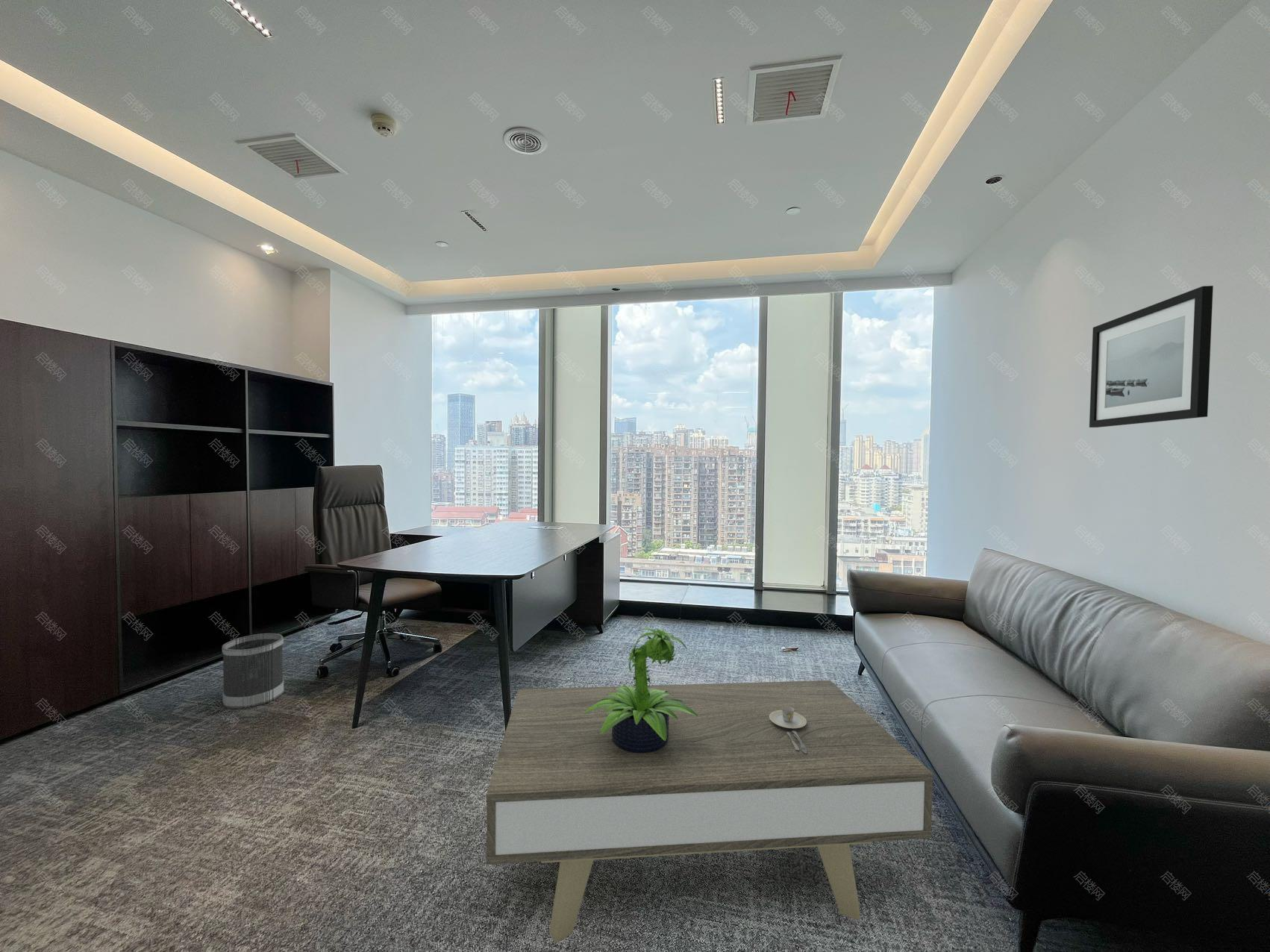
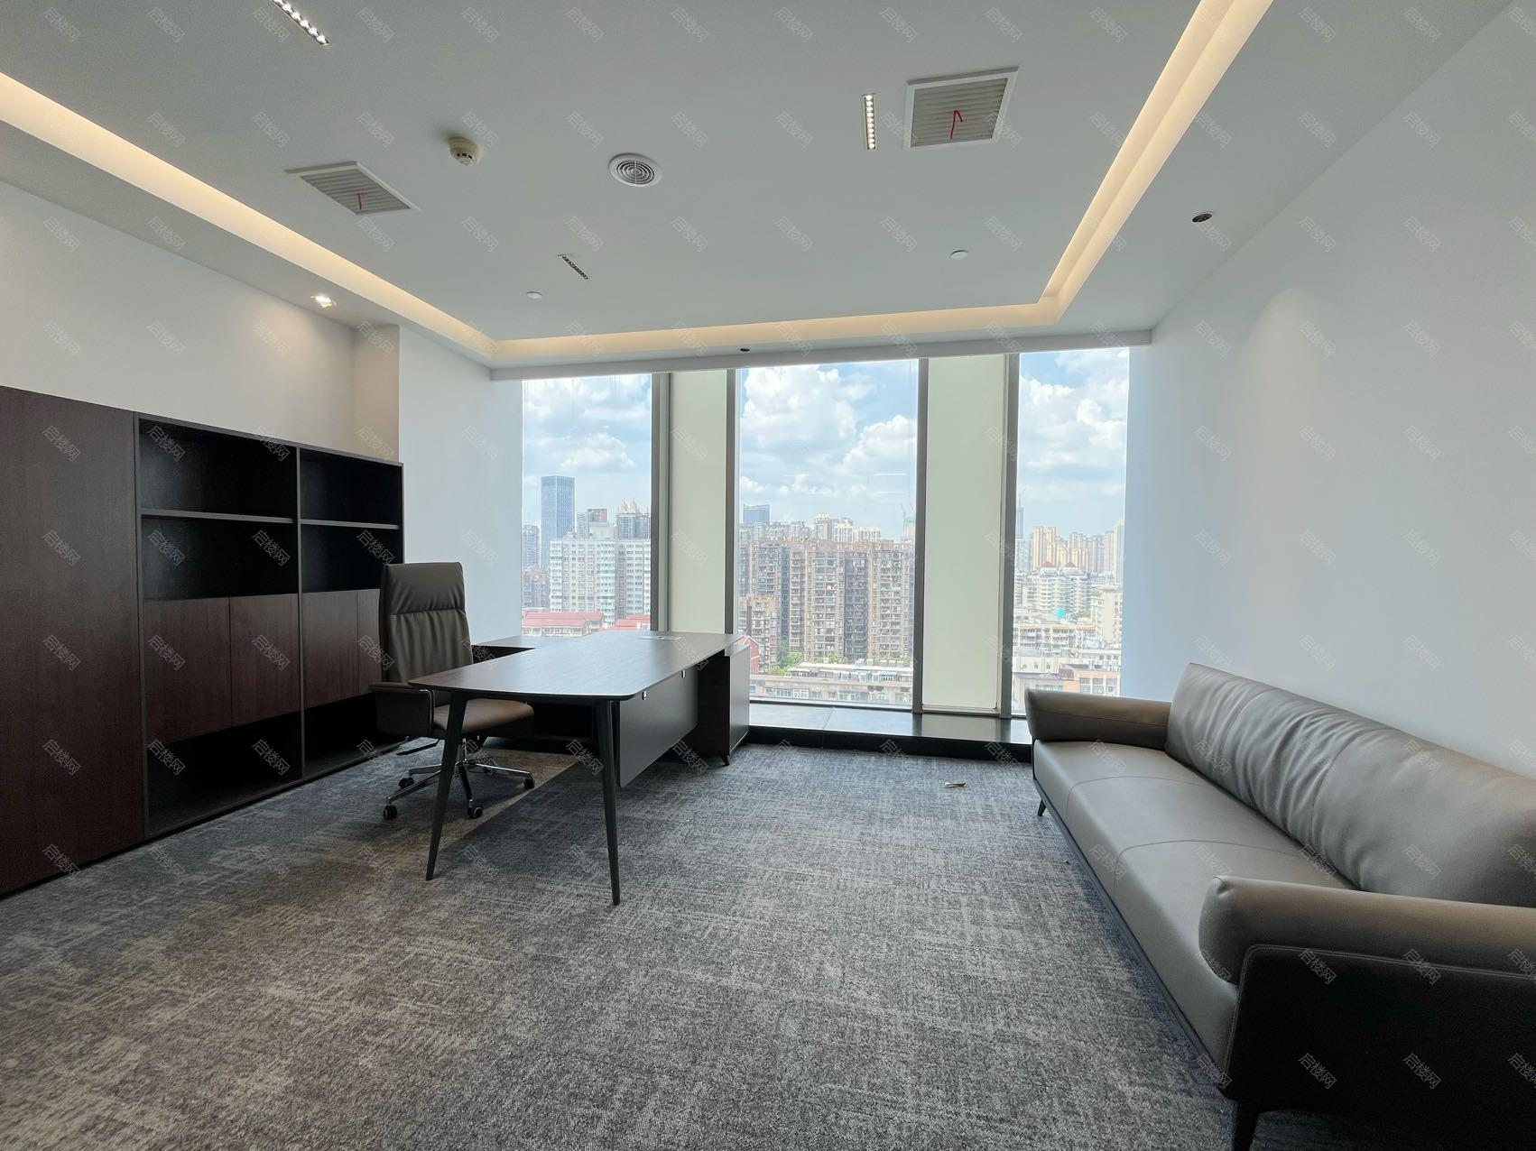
- wall art (1142, 366)
- wastebasket (254, 668)
- coffee table (692, 789)
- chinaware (793, 724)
- potted plant (640, 683)
